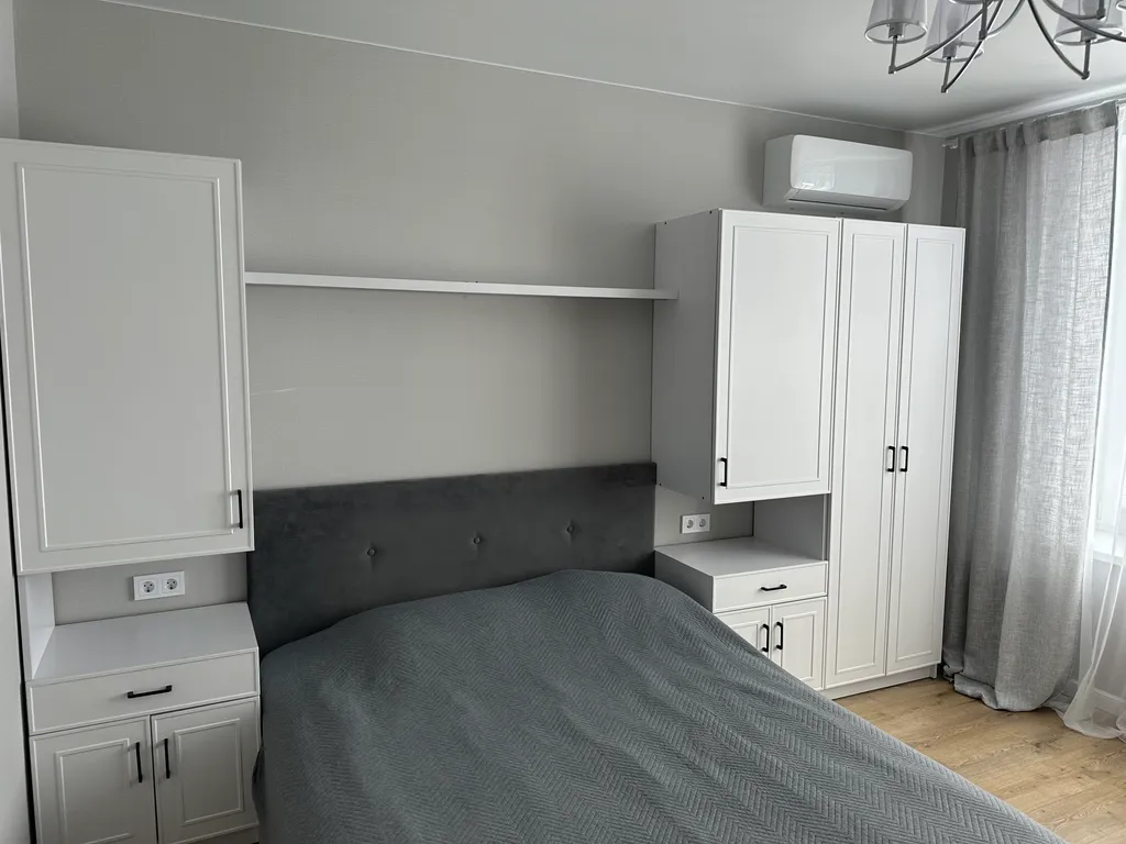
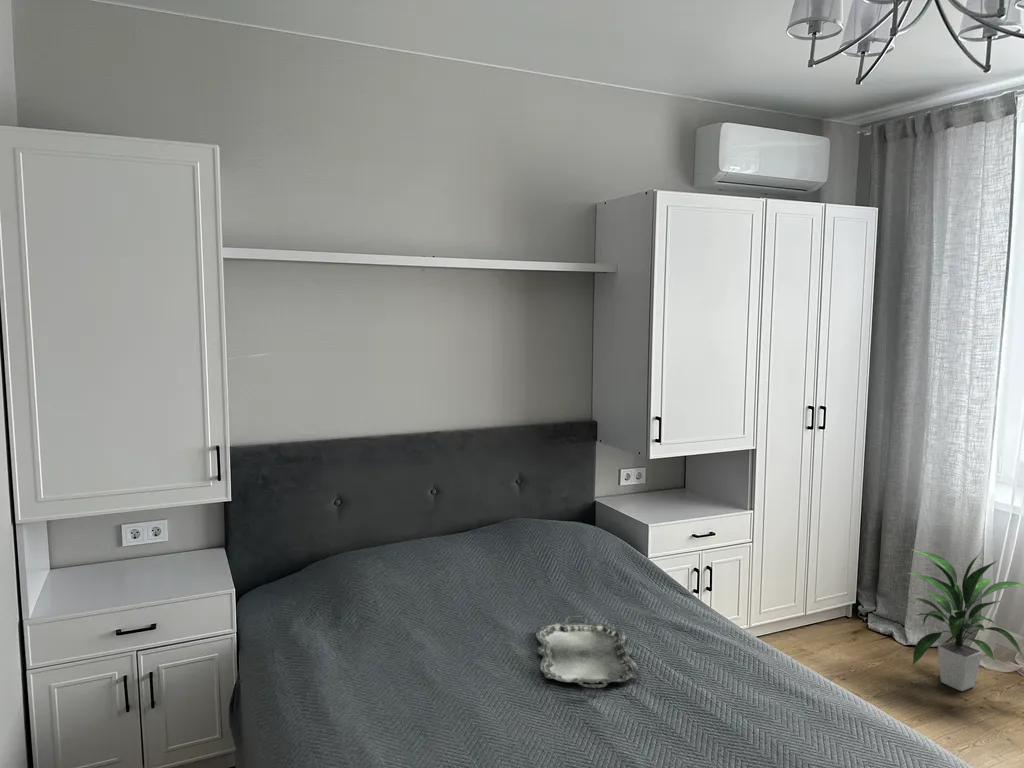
+ serving tray (584, 650)
+ indoor plant (956, 617)
